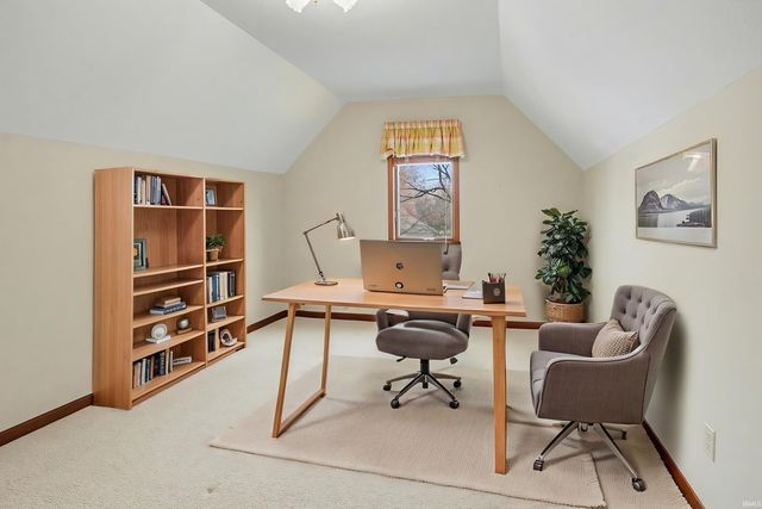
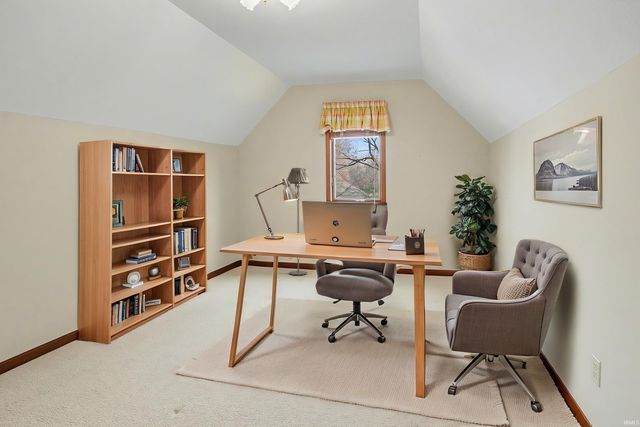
+ floor lamp (298, 220)
